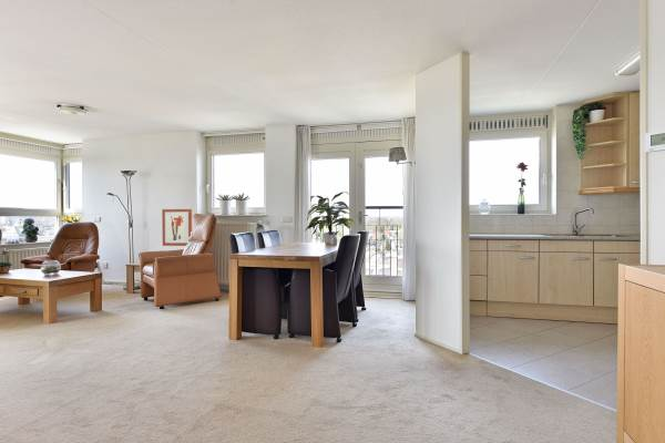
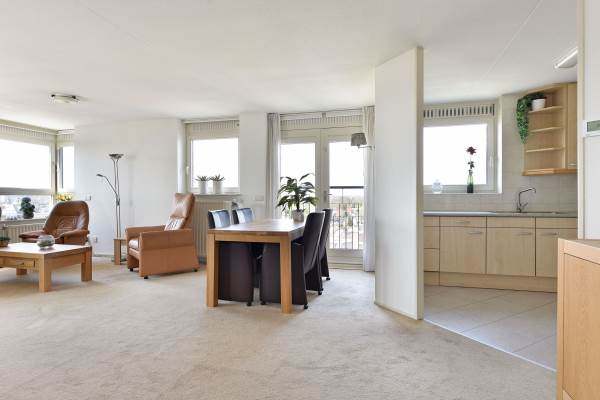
- wall art (176, 227)
